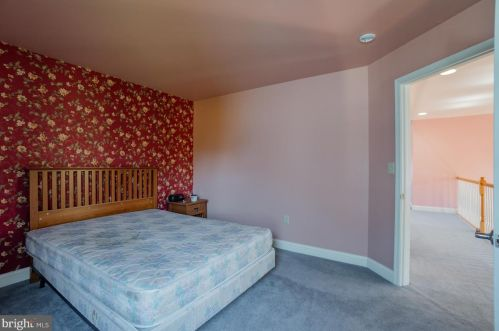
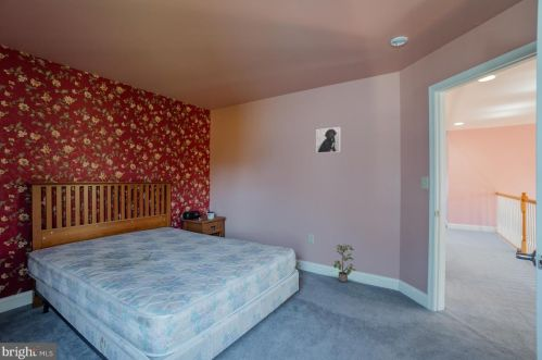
+ potted plant (345, 260)
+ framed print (328, 140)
